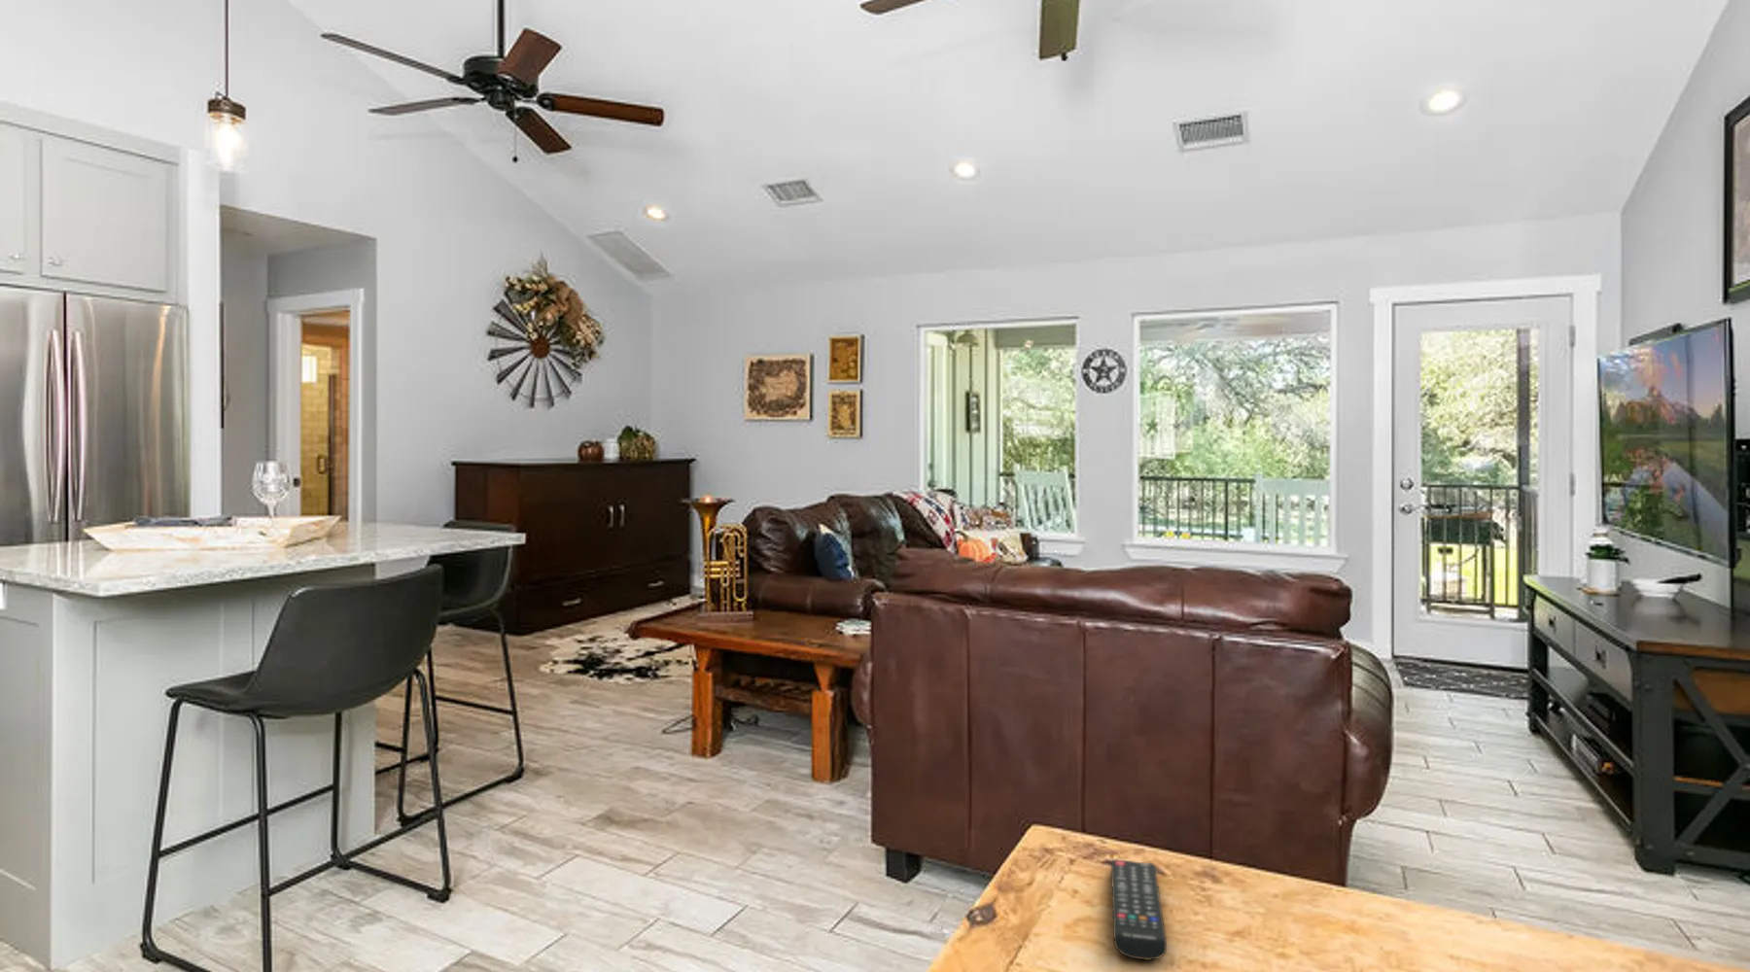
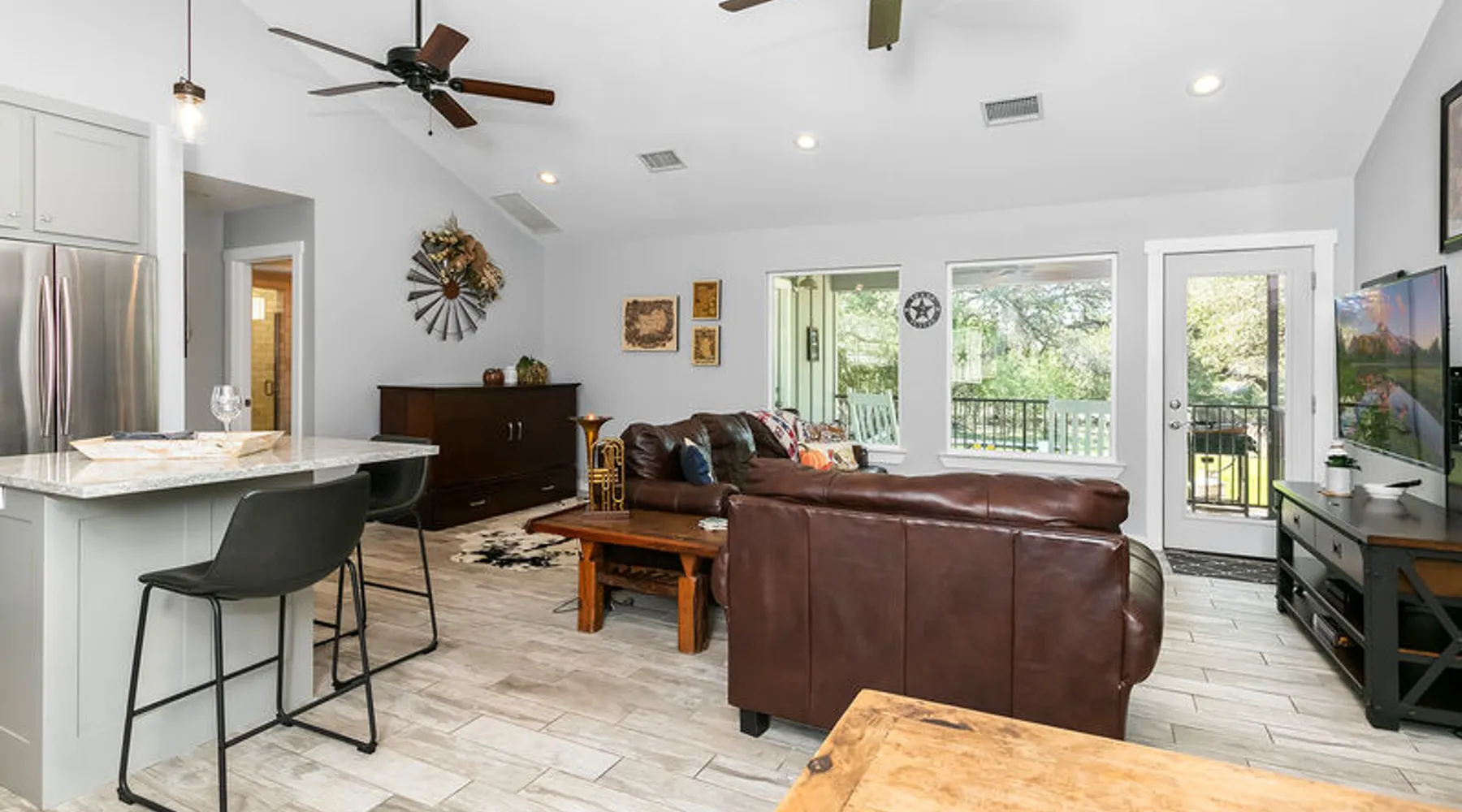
- remote control (1136, 903)
